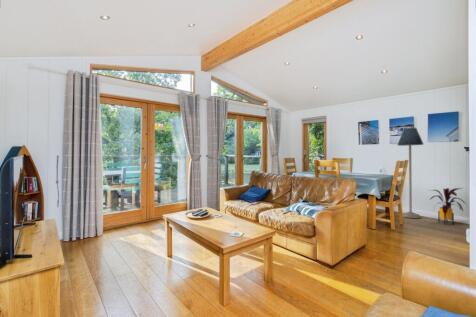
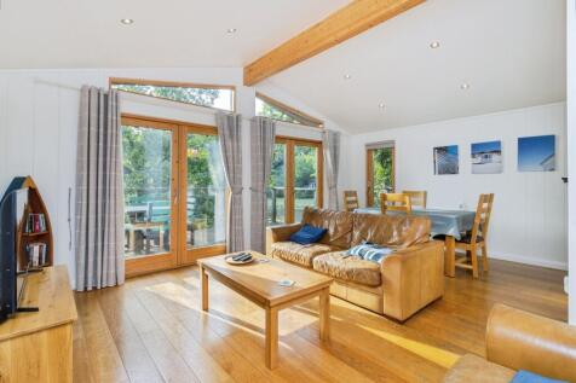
- floor lamp (410, 172)
- house plant (445, 205)
